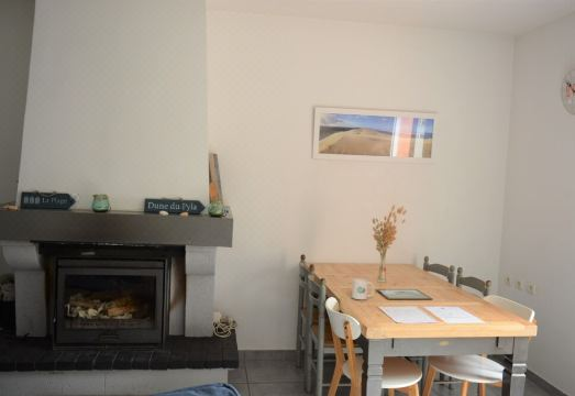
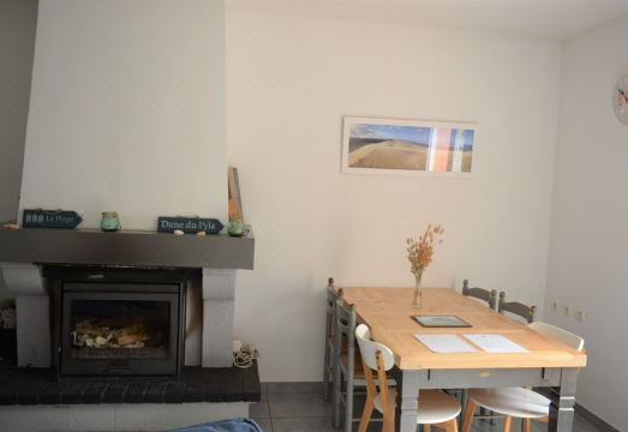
- mug (363, 288)
